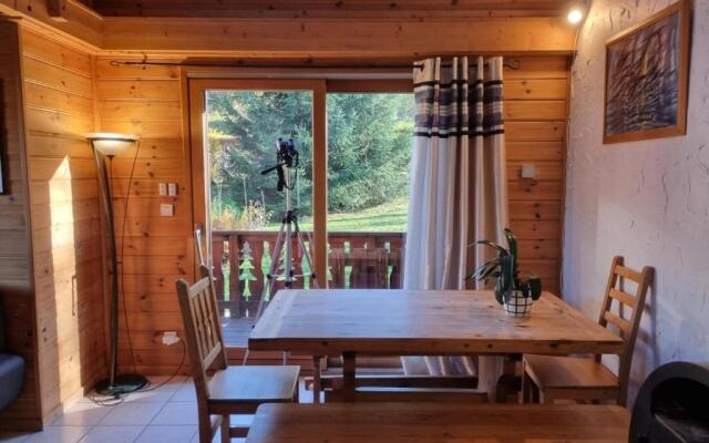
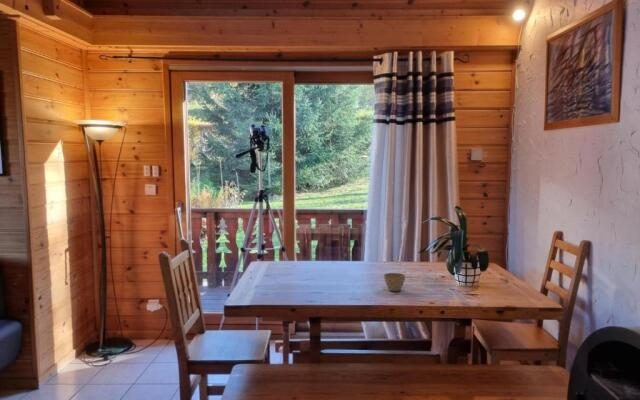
+ flower pot (394, 282)
